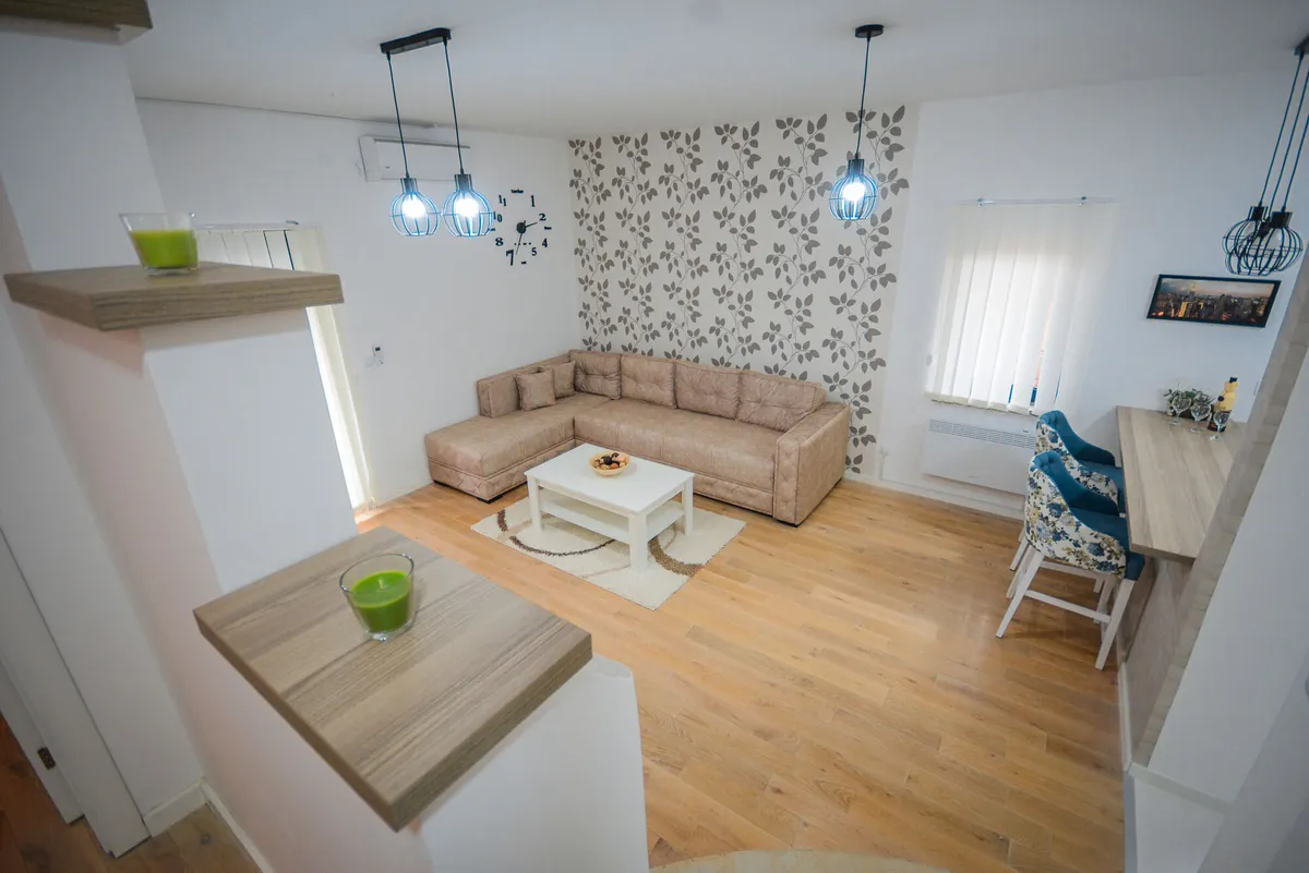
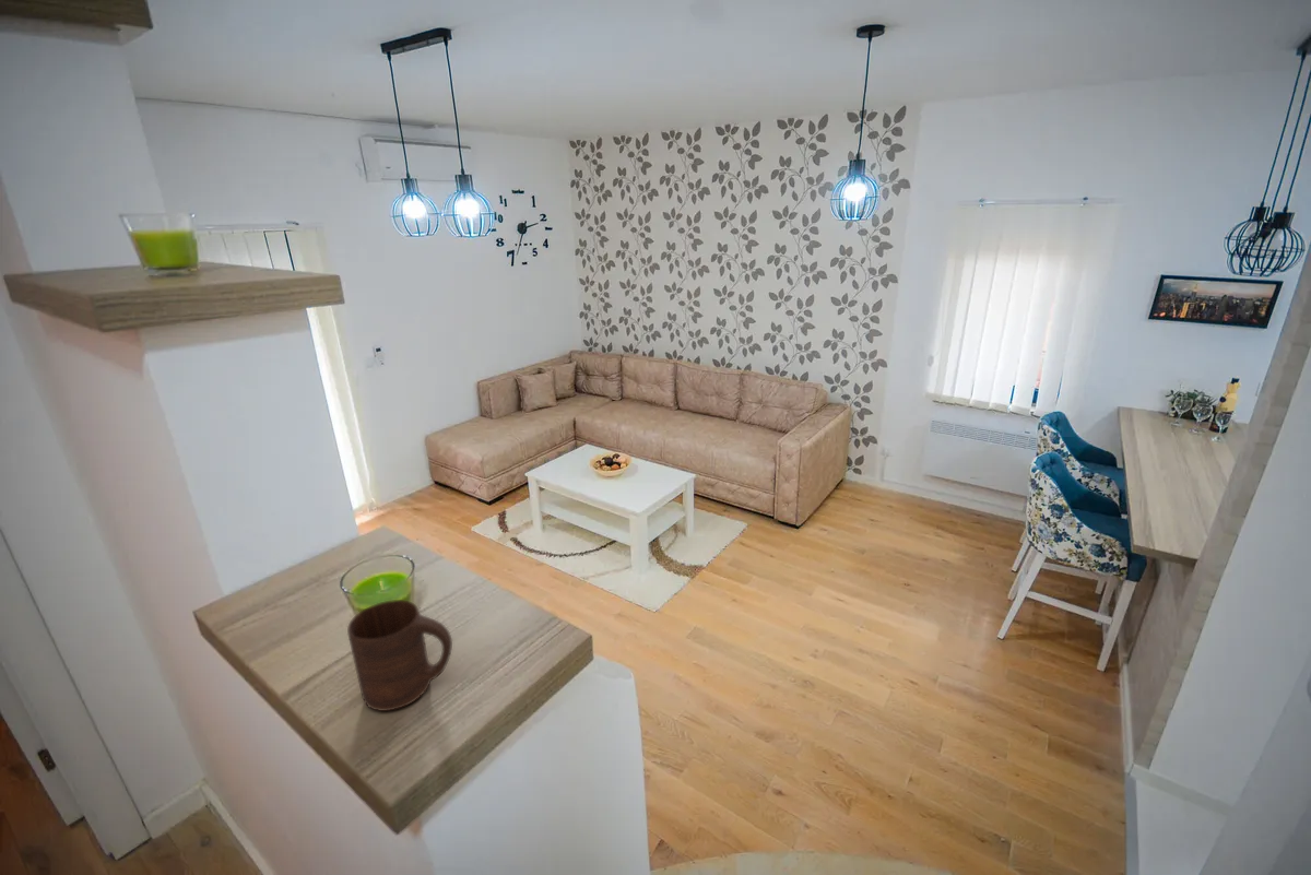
+ cup (402, 652)
